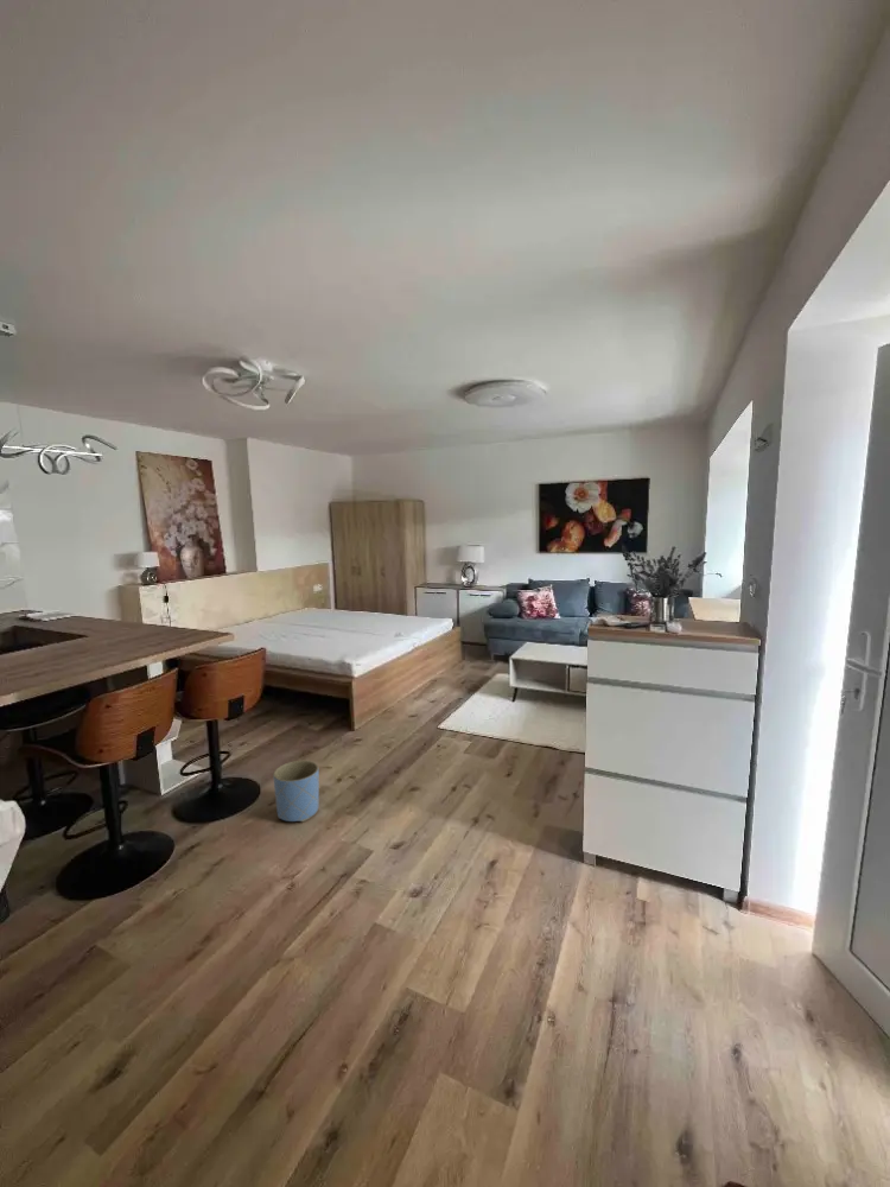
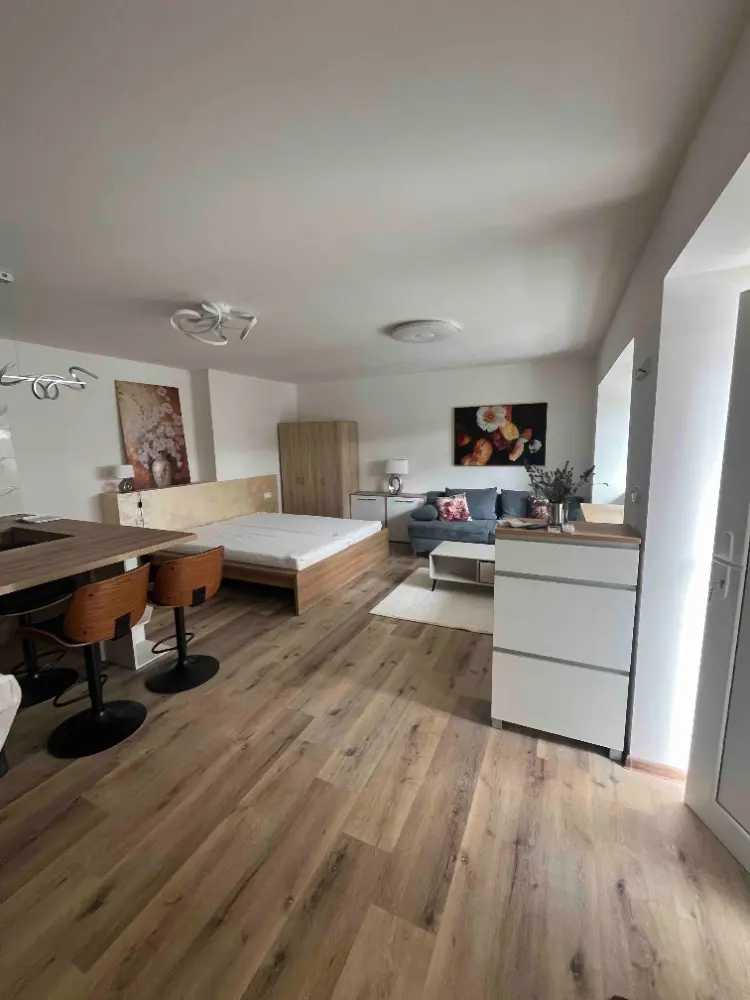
- planter (297, 791)
